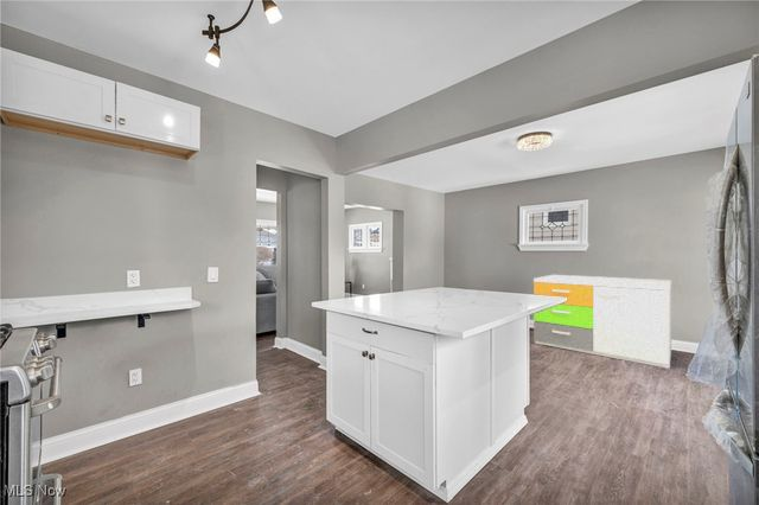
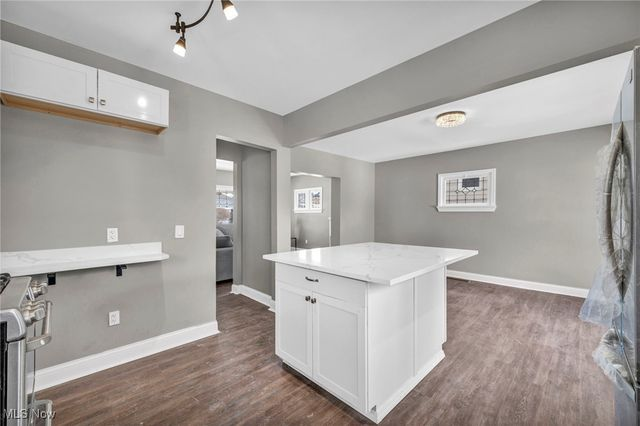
- storage cabinet (599, 313)
